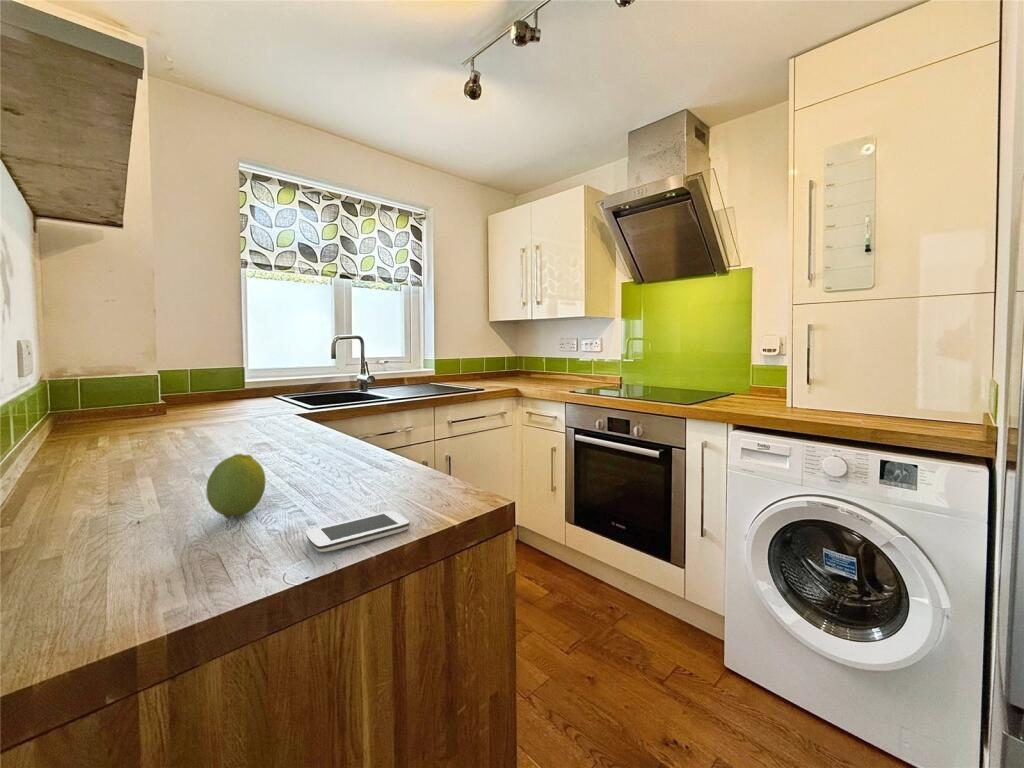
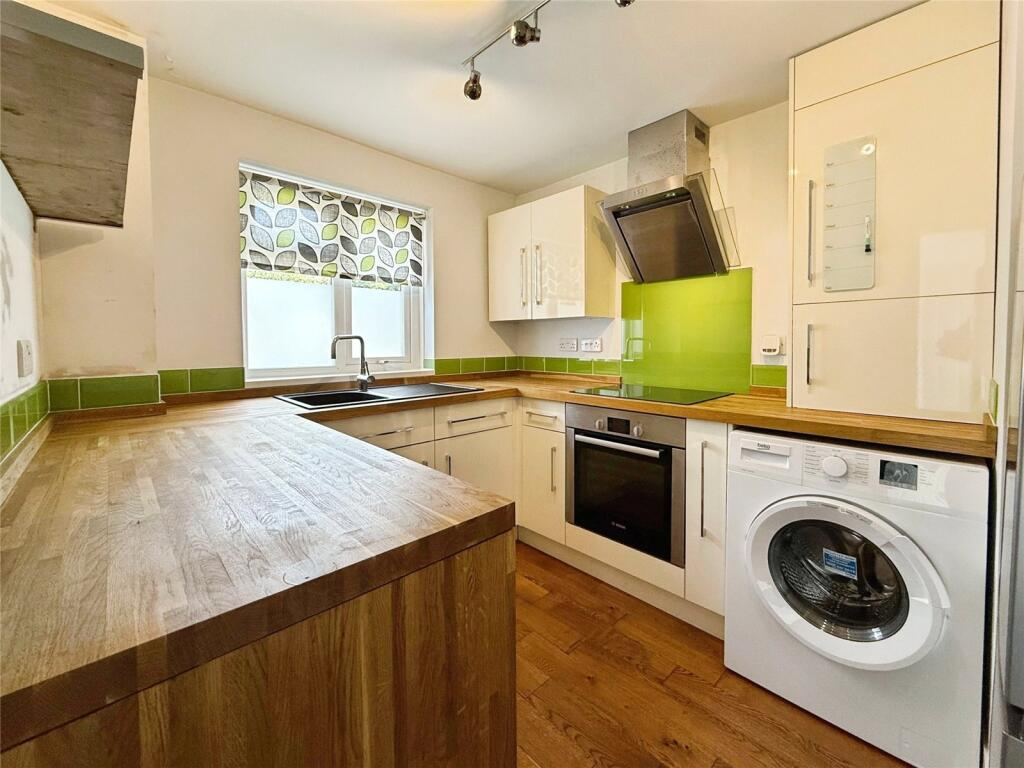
- smartphone (359, 529)
- fruit (237, 484)
